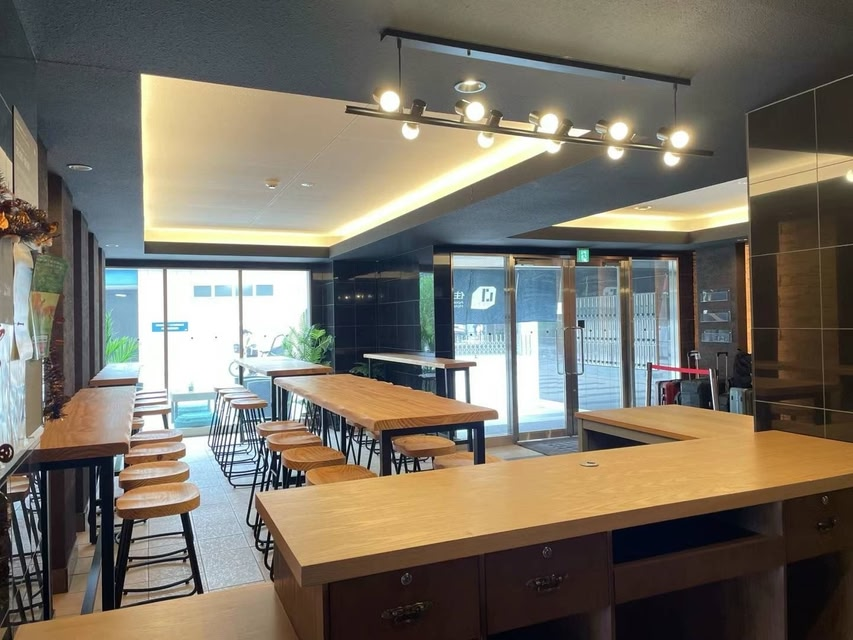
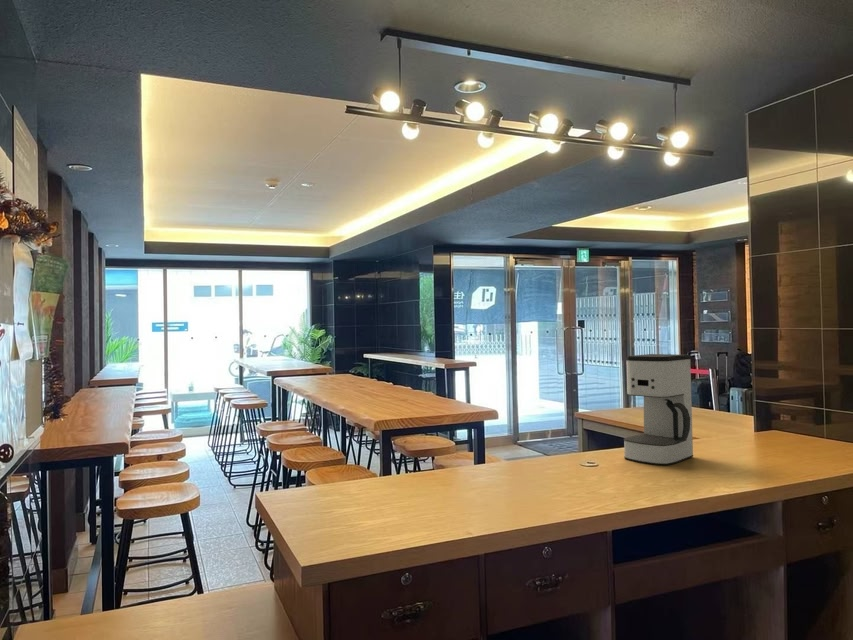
+ coffee maker (660, 407)
